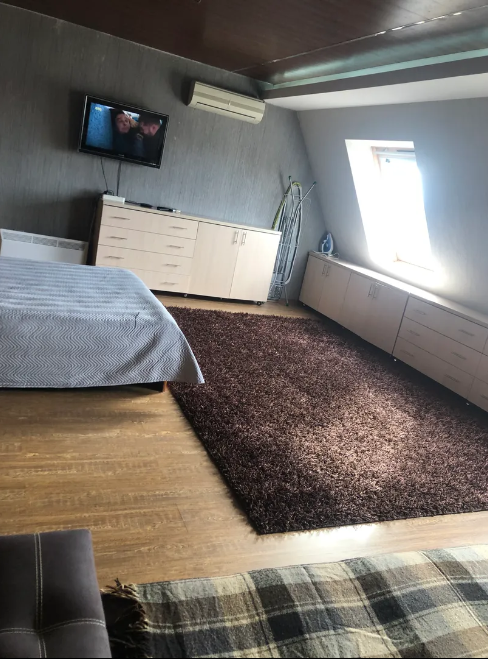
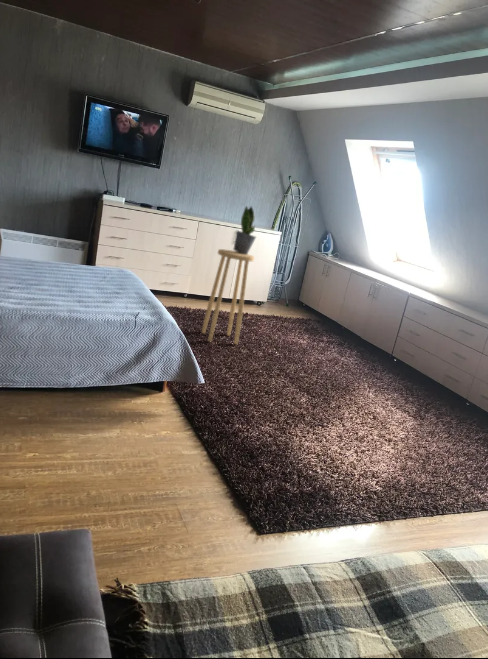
+ stool (232, 298)
+ potted plant (245, 229)
